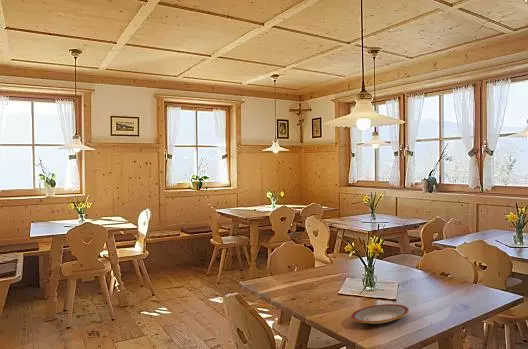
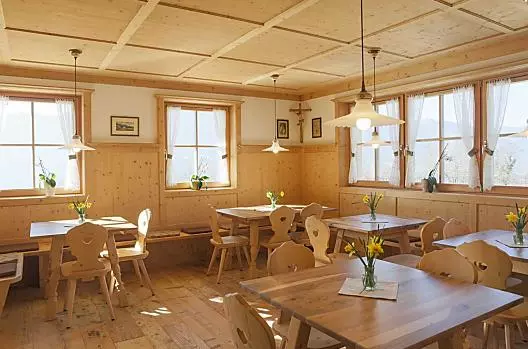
- plate (380, 315)
